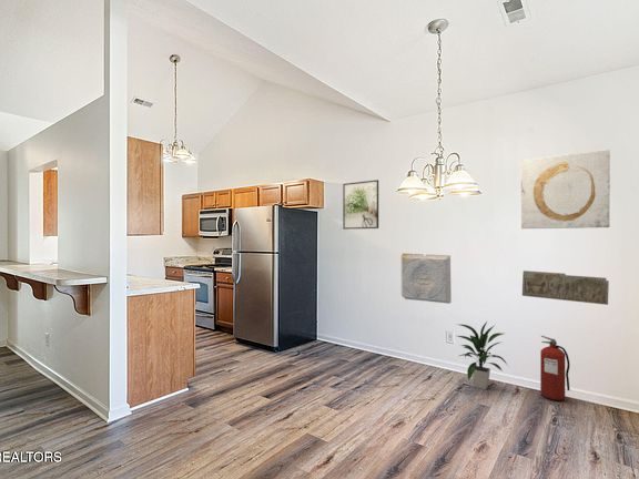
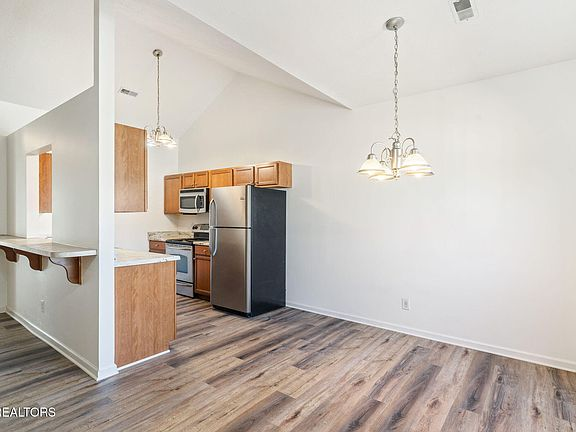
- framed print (359, 205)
- decorative wall panel (424, 277)
- indoor plant (479, 353)
- fire extinguisher (555, 367)
- wall art (562, 192)
- relief sculpture (562, 286)
